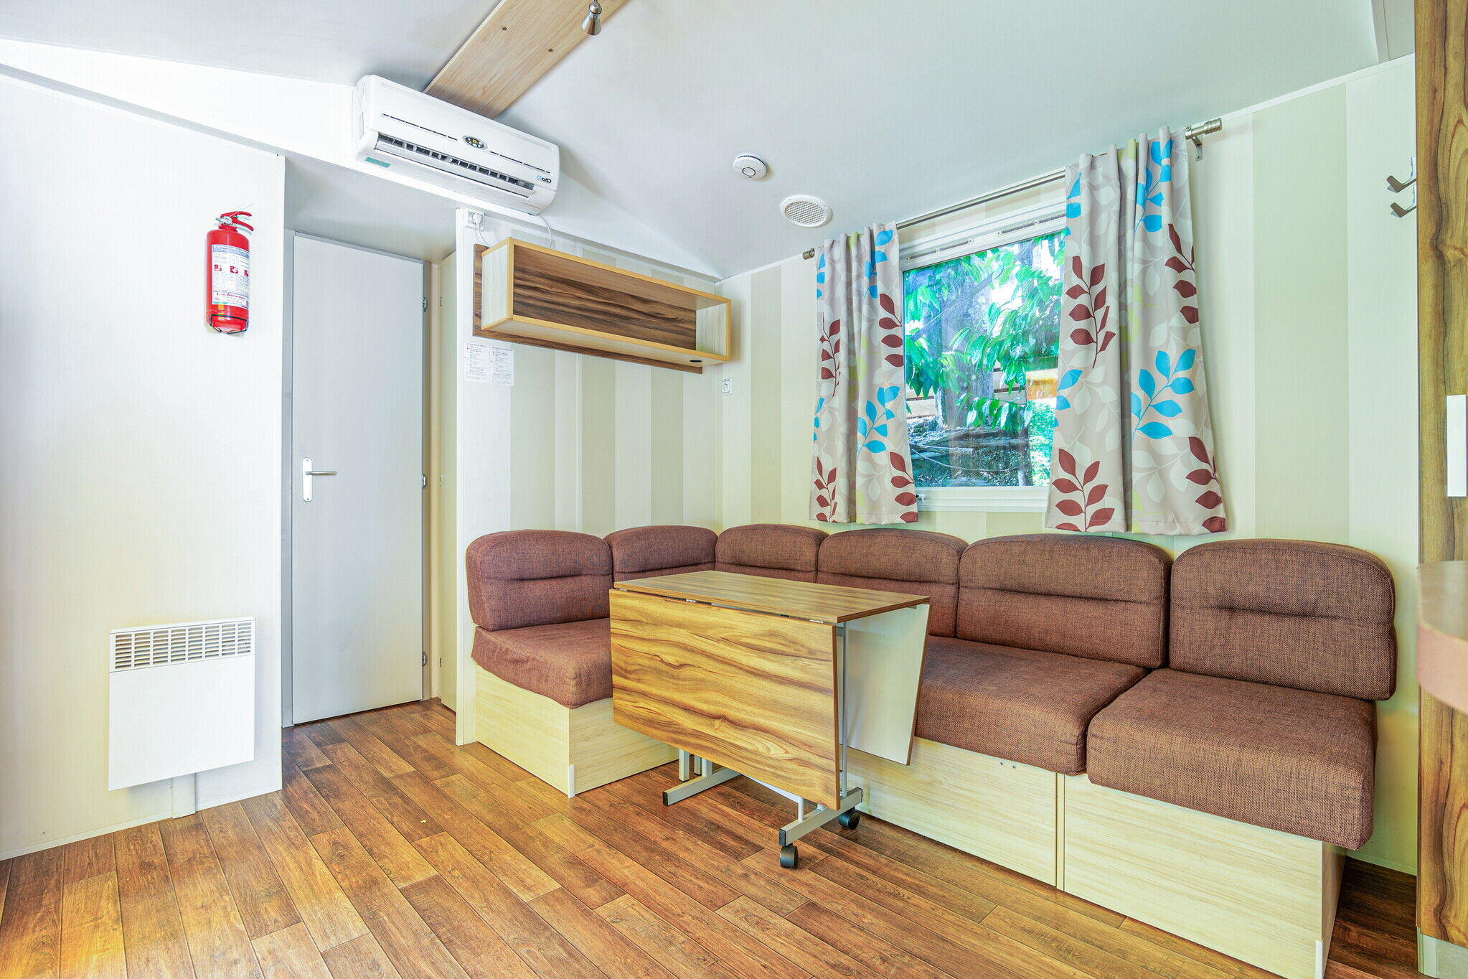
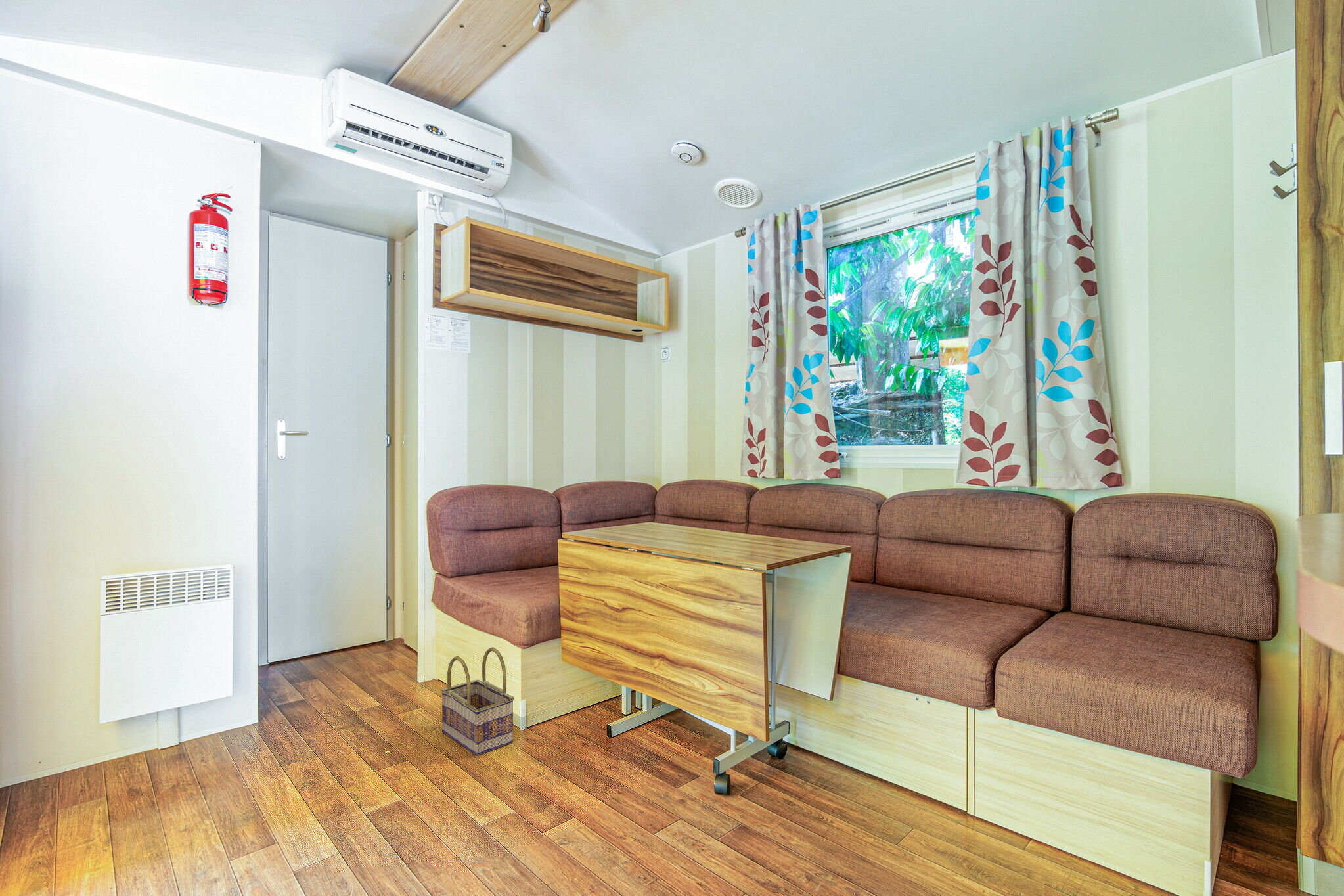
+ basket (477, 694)
